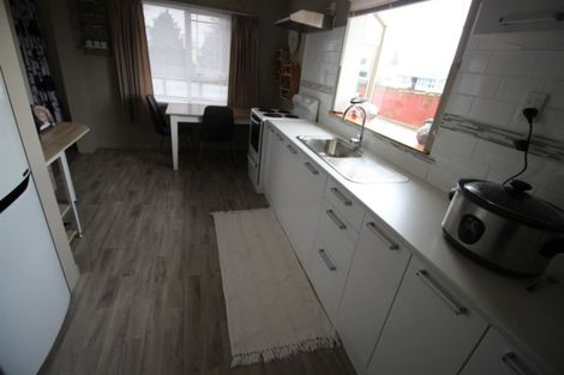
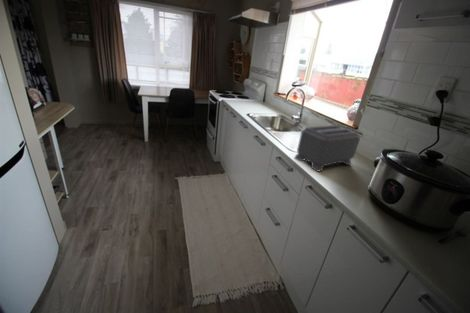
+ toaster (328, 145)
